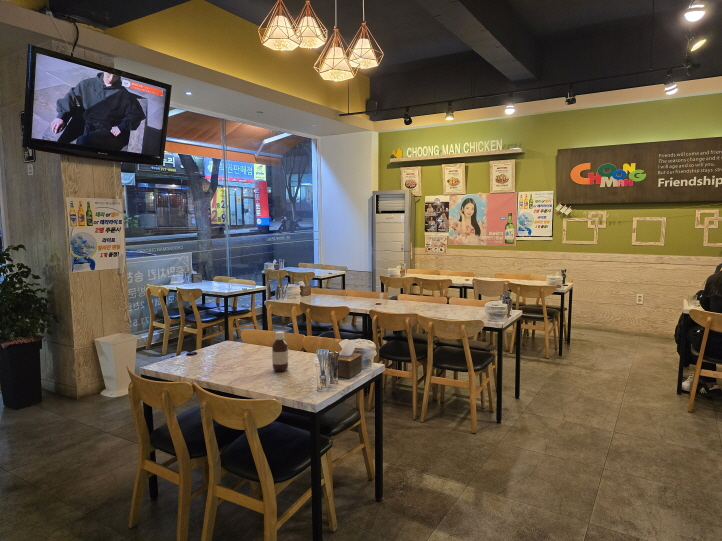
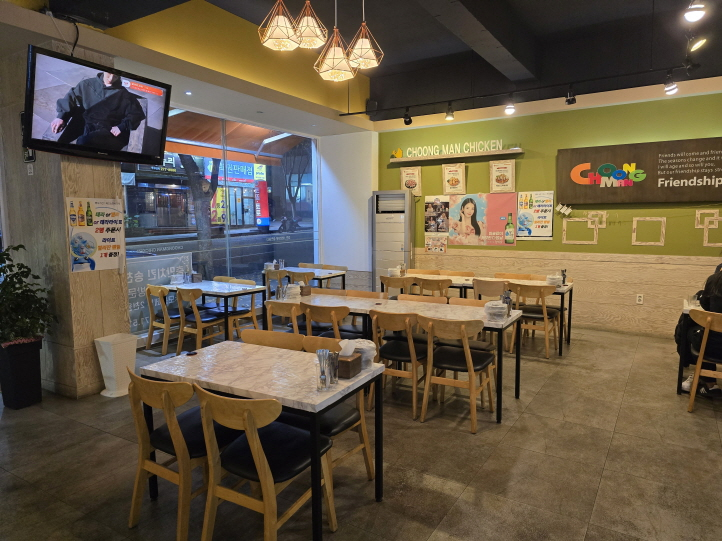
- bottle (280, 351)
